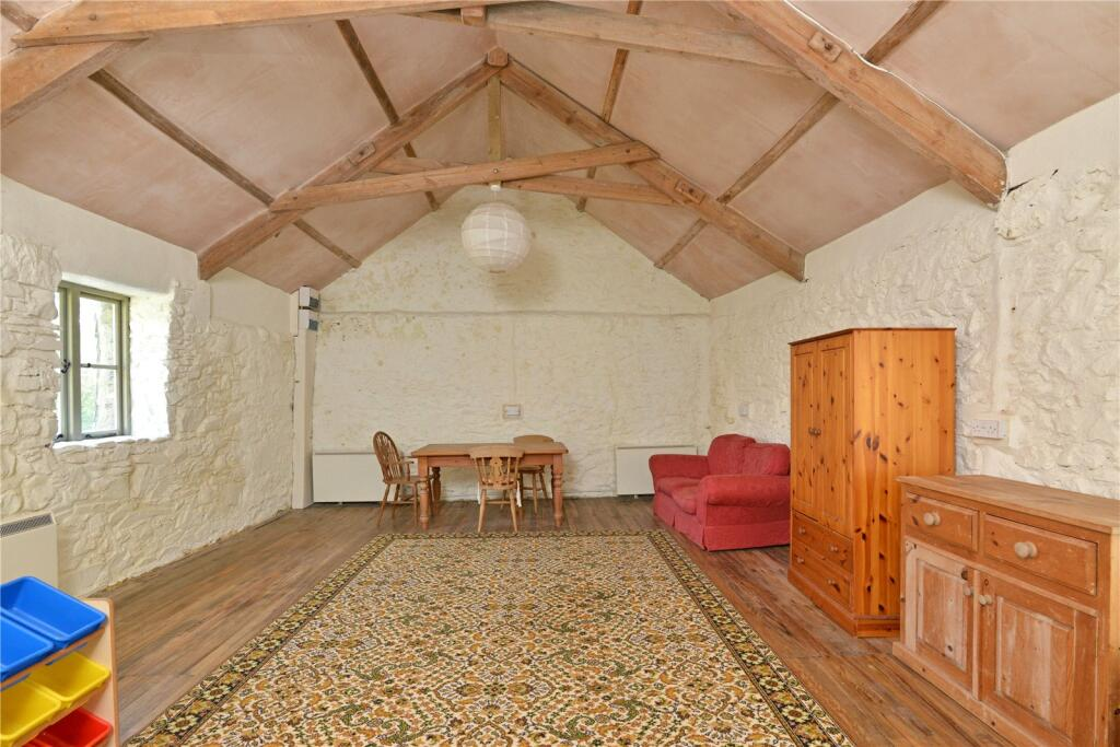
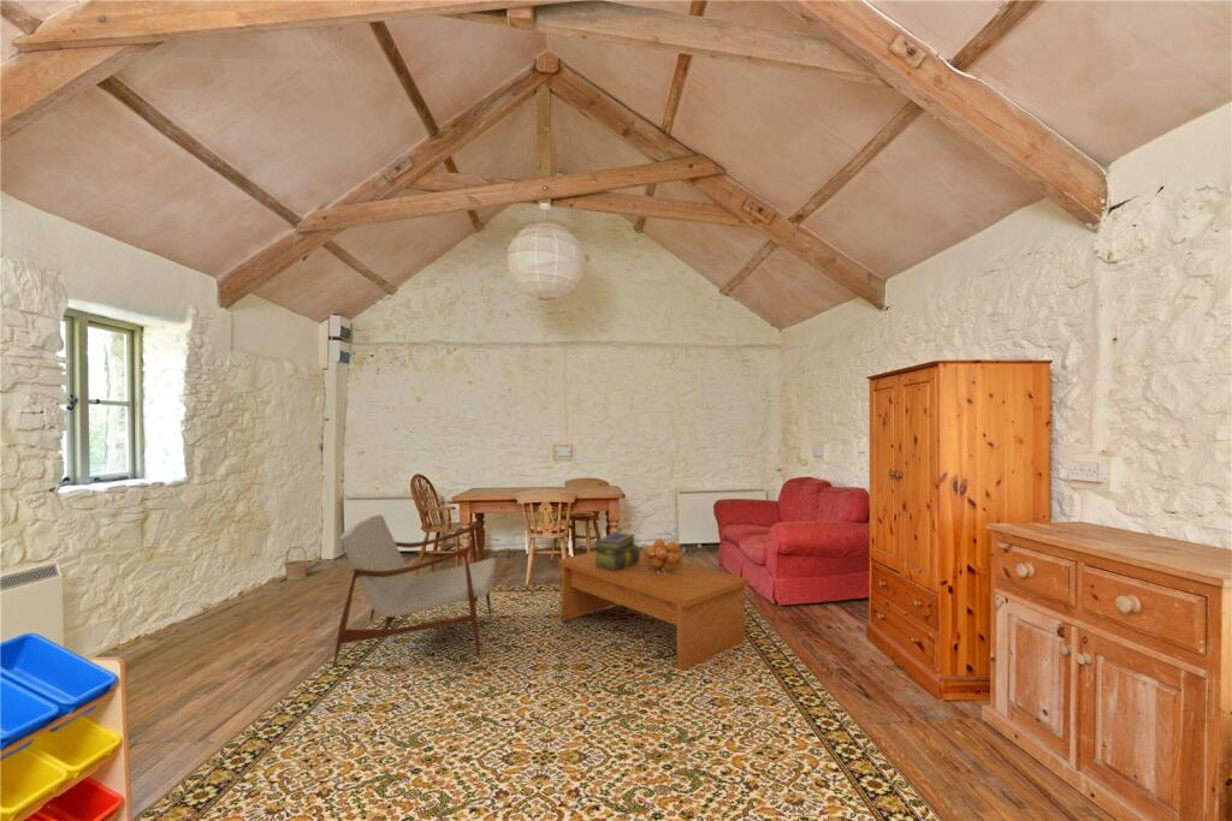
+ stack of books (616, 551)
+ coffee table (647, 599)
+ armchair (424, 579)
+ fruit basket (664, 555)
+ basket (296, 560)
